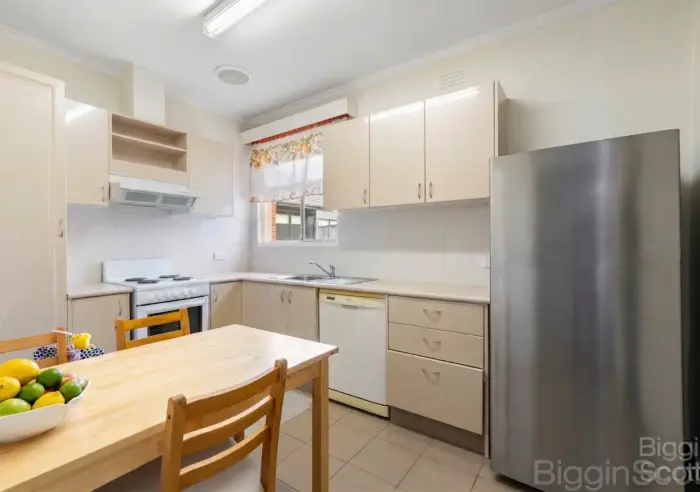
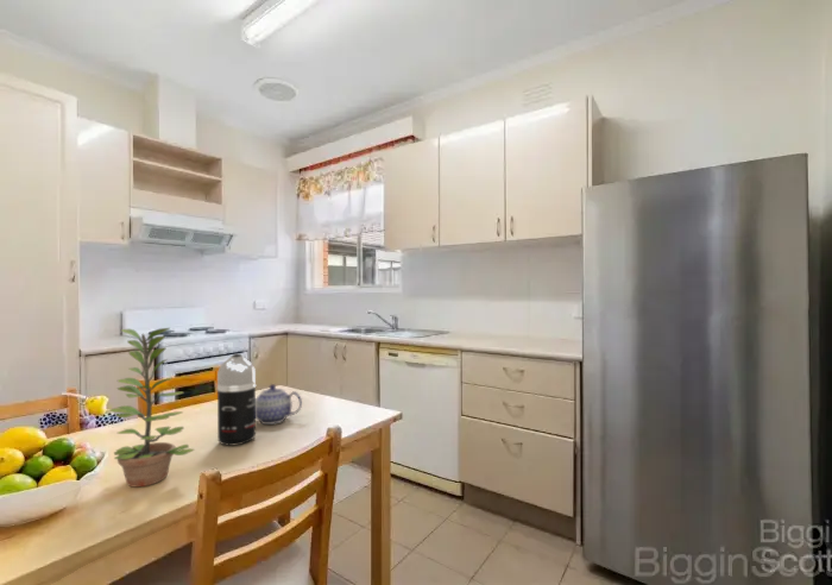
+ spray bottle (237, 396)
+ teapot (272, 402)
+ plant (151, 403)
